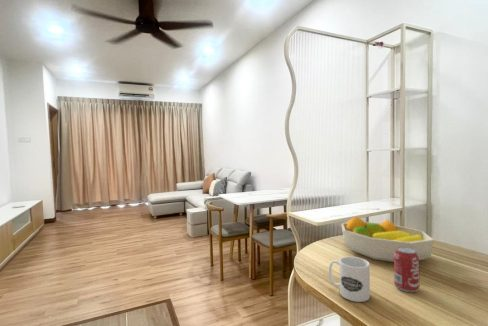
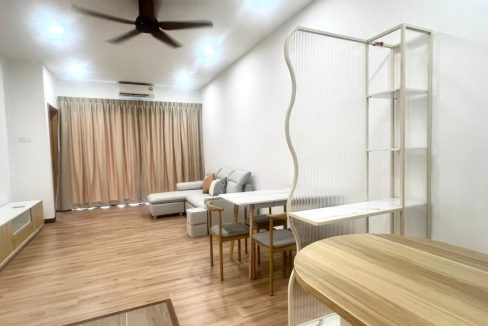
- beverage can (406, 268)
- mug (348, 276)
- fruit bowl (382, 236)
